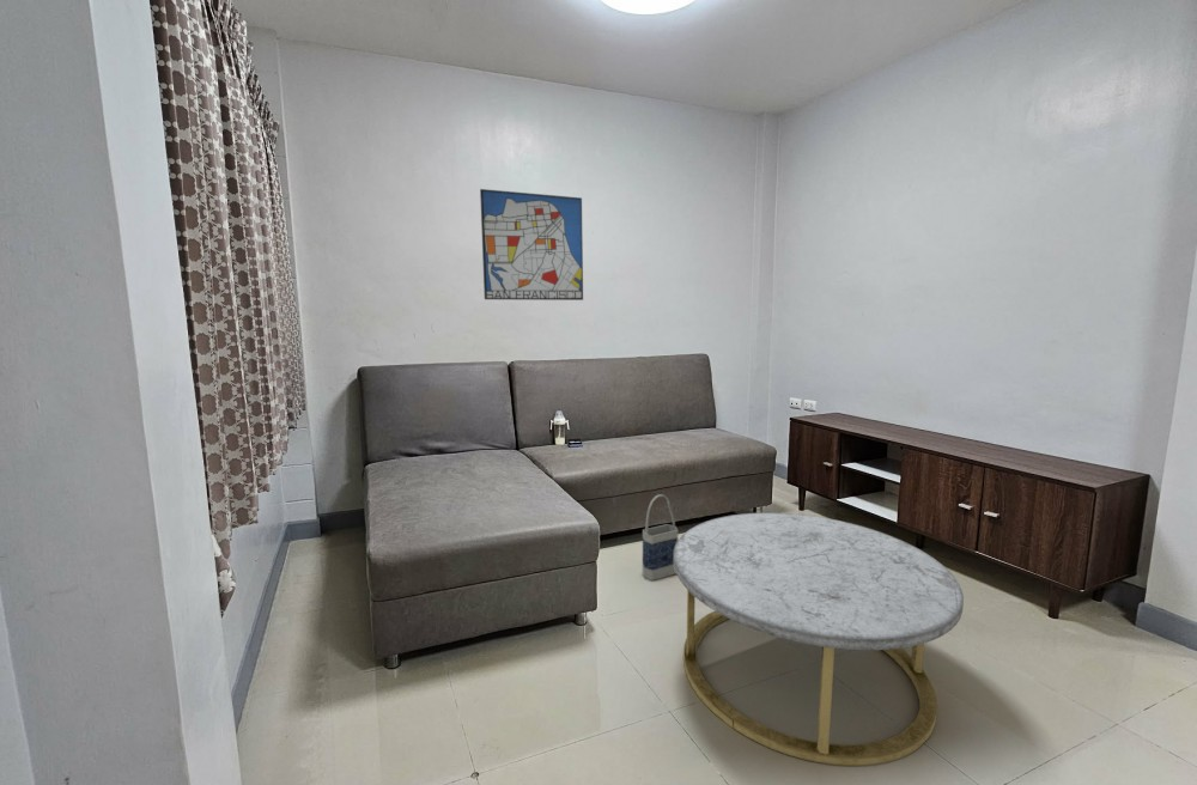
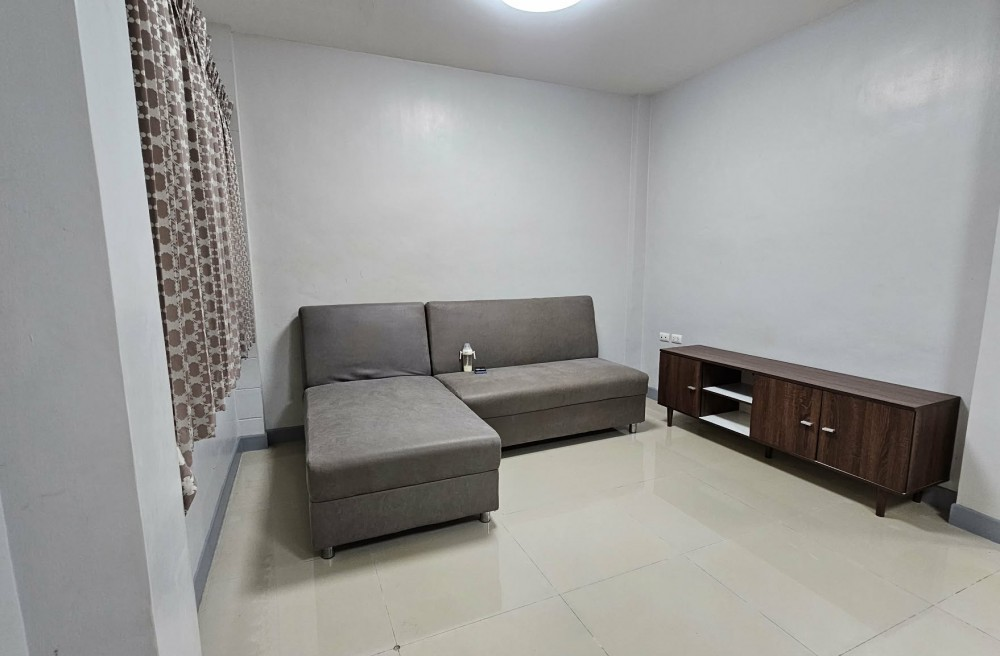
- bag (660, 534)
- coffee table (802, 615)
- wall art (534, 247)
